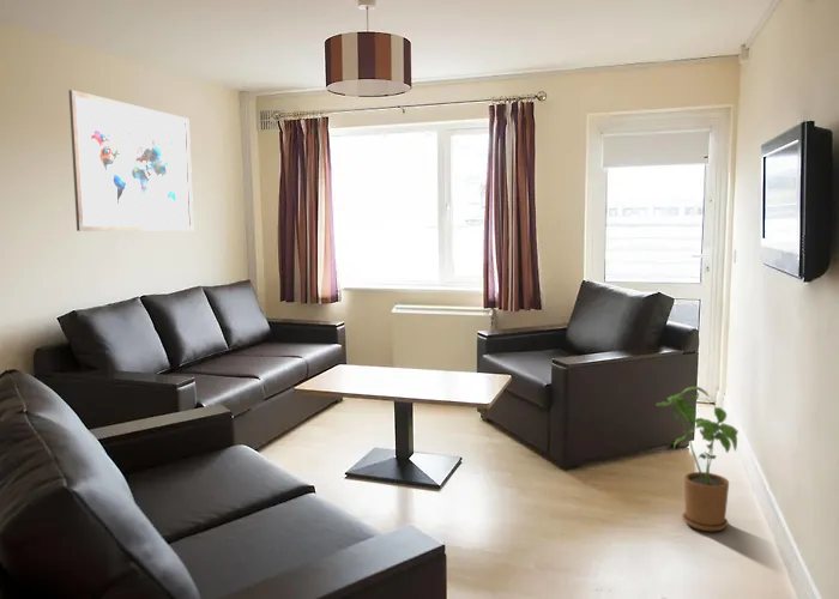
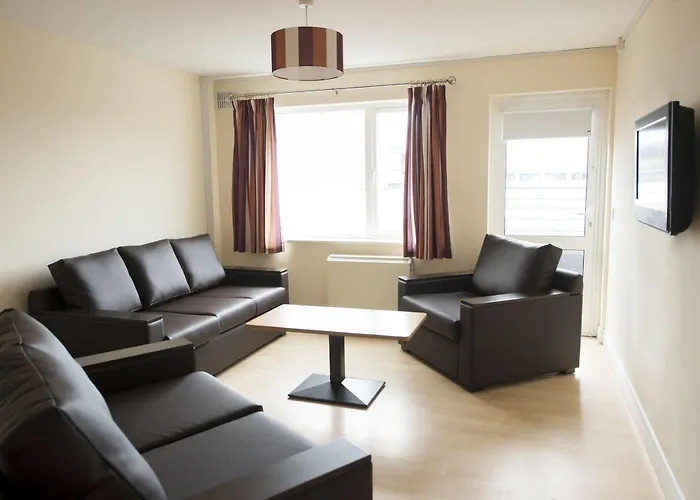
- house plant (706, 456)
- wall art (138, 169)
